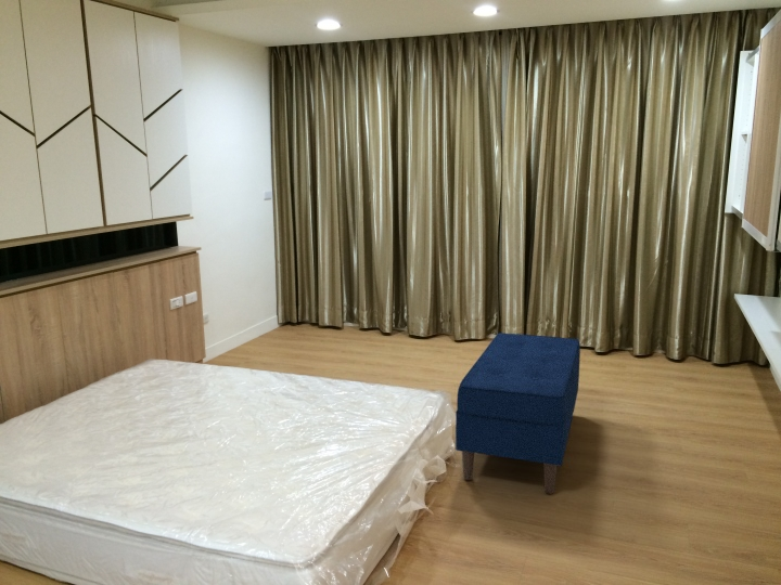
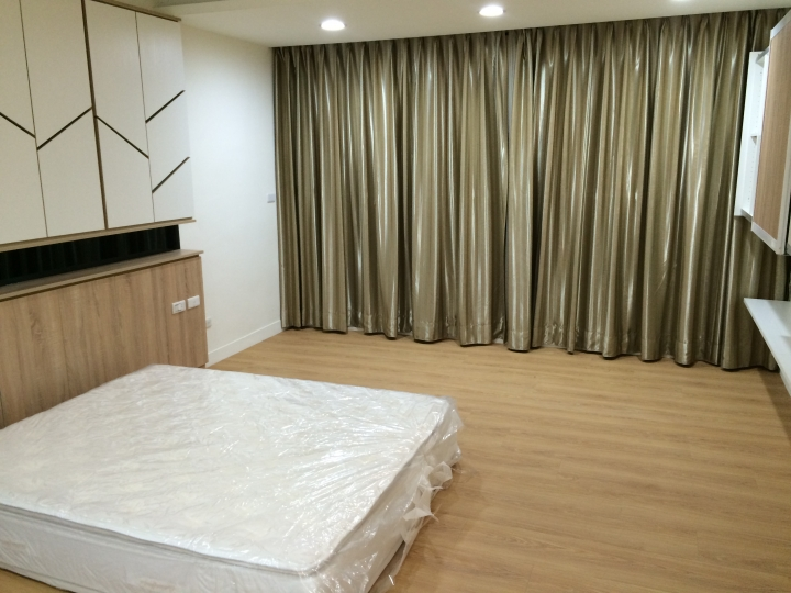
- bench (524, 402)
